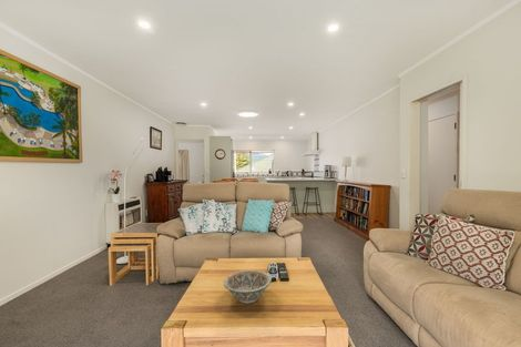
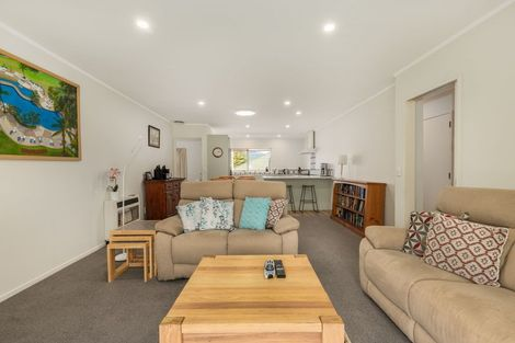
- decorative bowl (247, 288)
